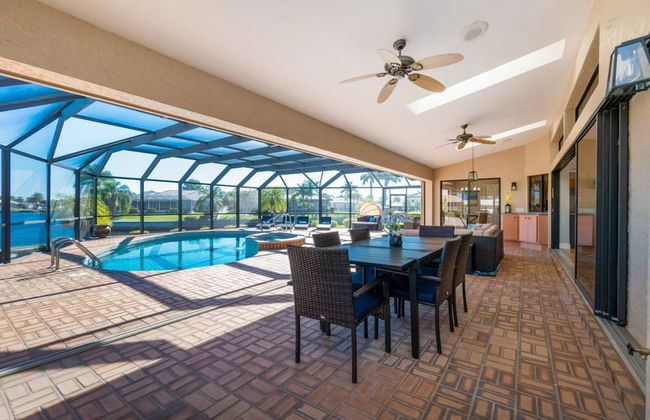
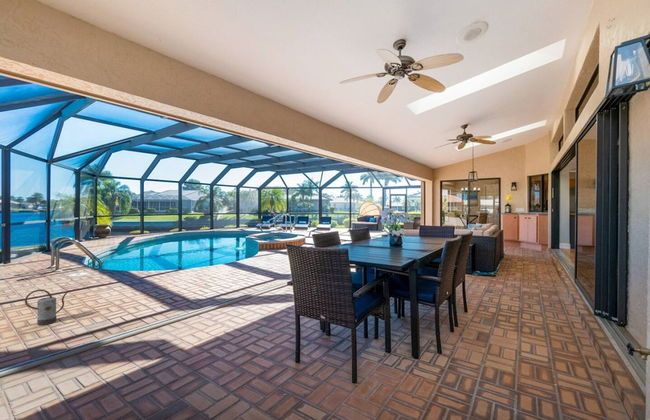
+ watering can (47, 305)
